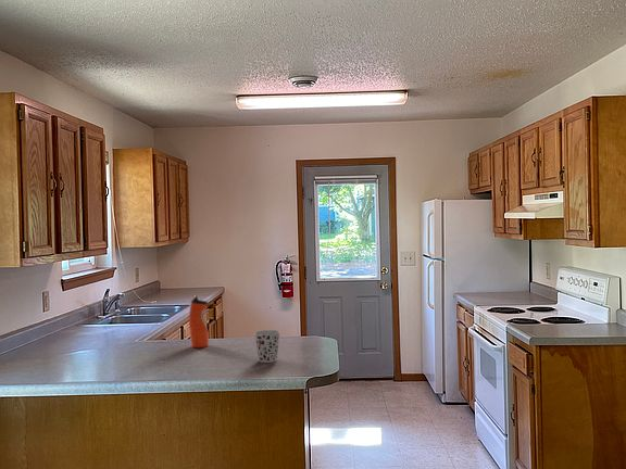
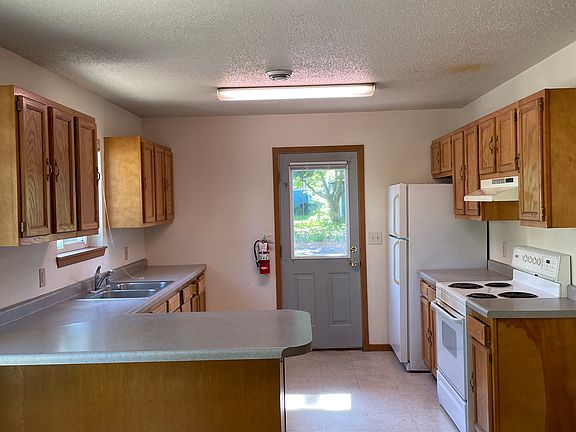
- cup (267, 346)
- water bottle (198, 320)
